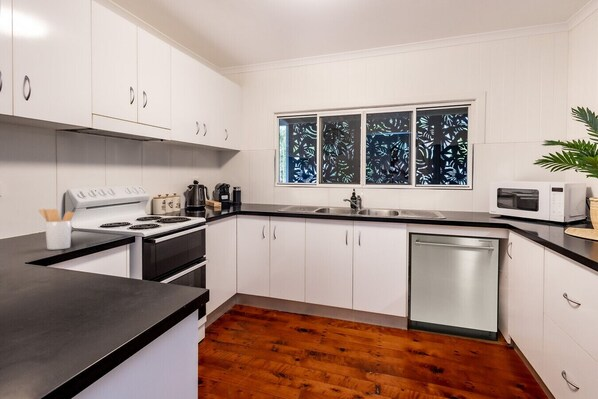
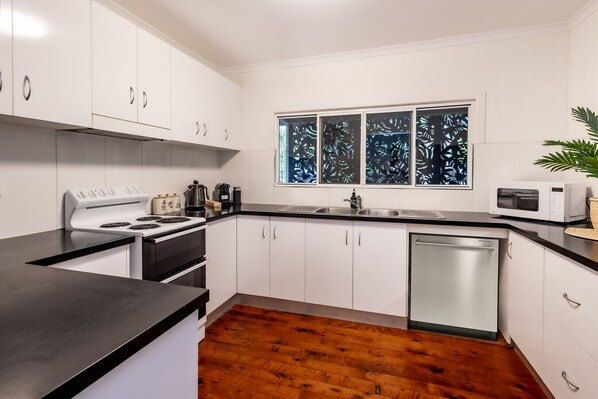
- utensil holder (55, 227)
